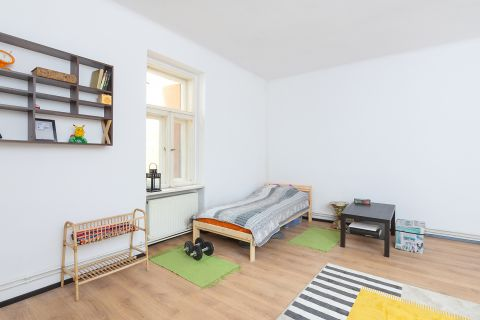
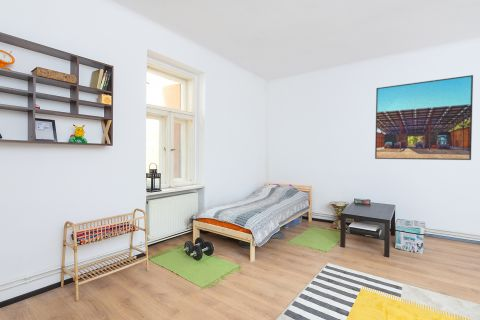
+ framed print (419, 120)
